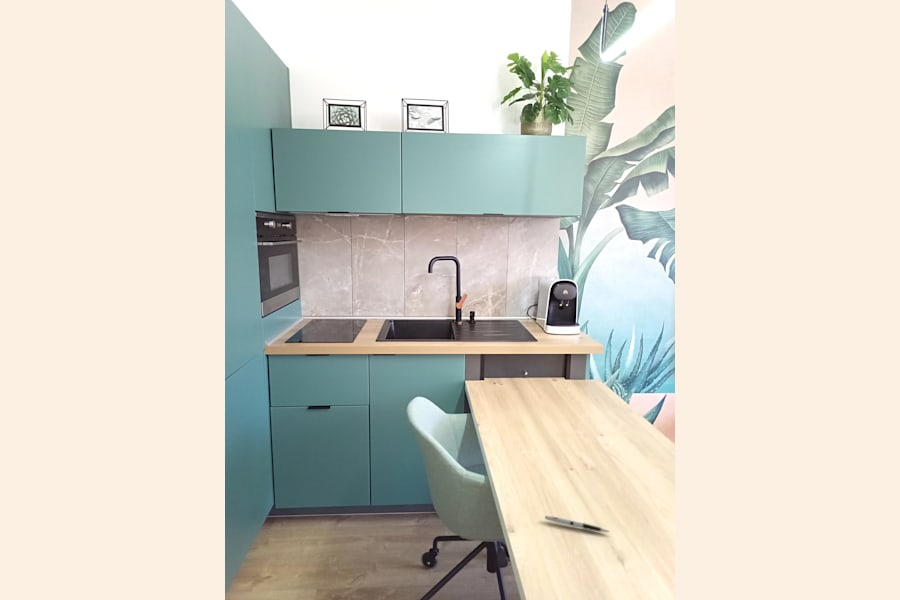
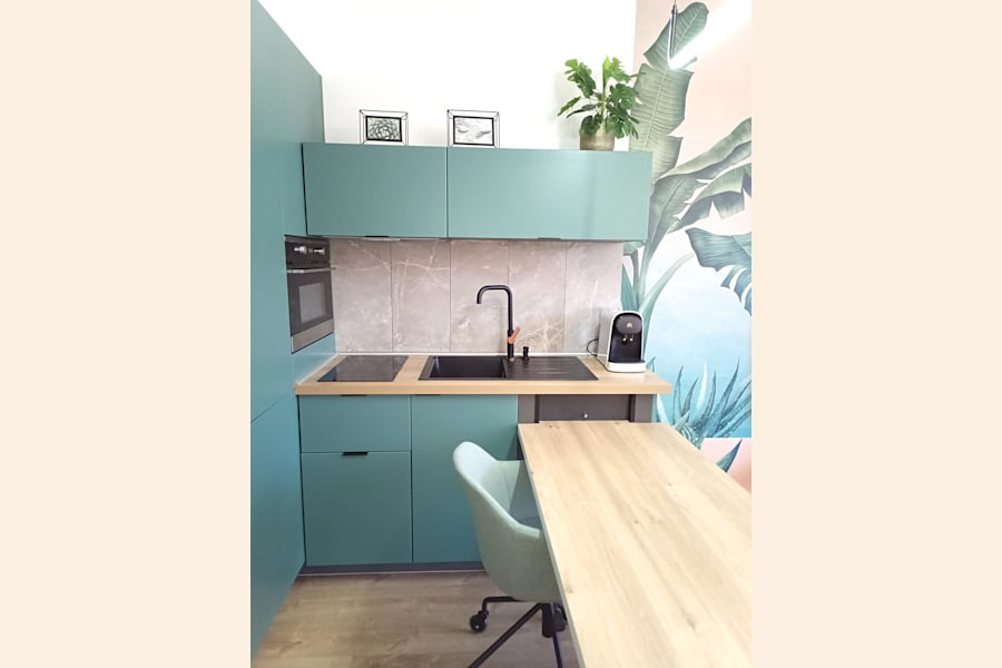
- pen (576, 523)
